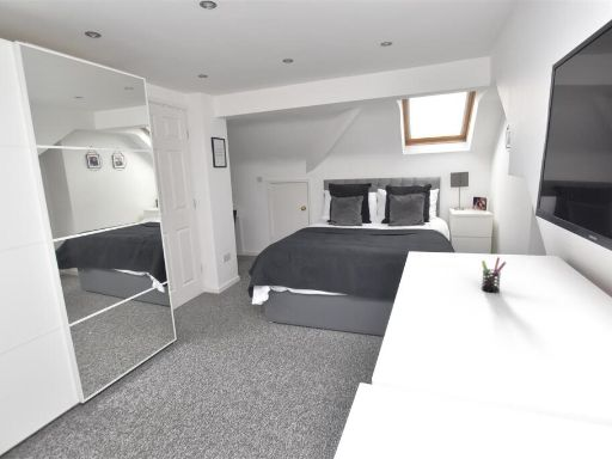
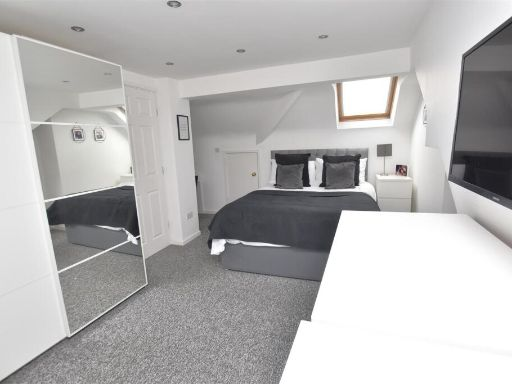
- pen holder (490, 273)
